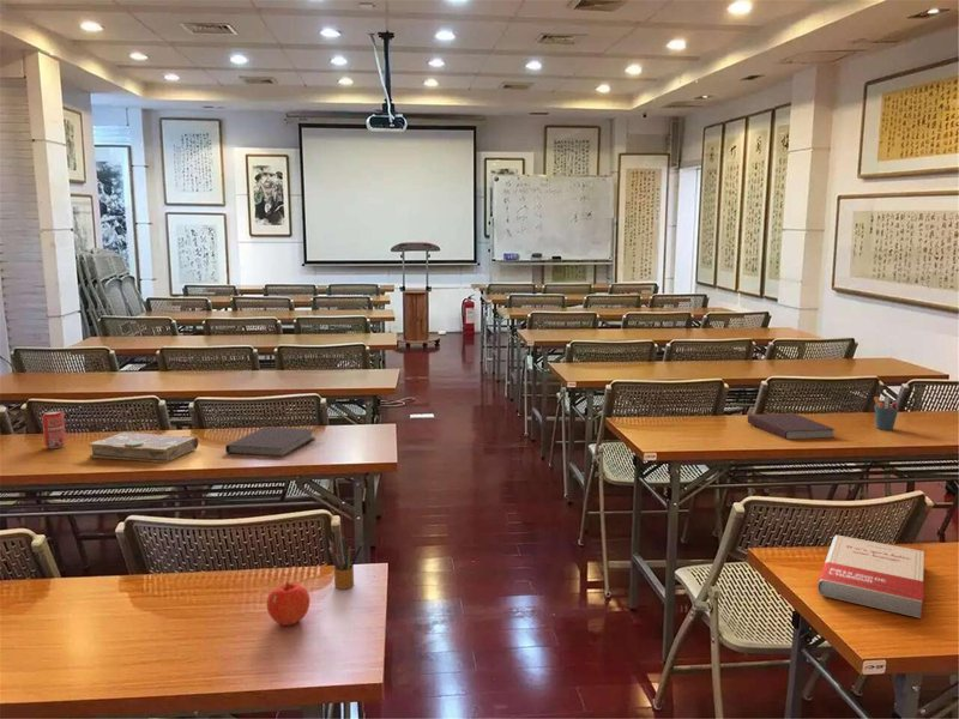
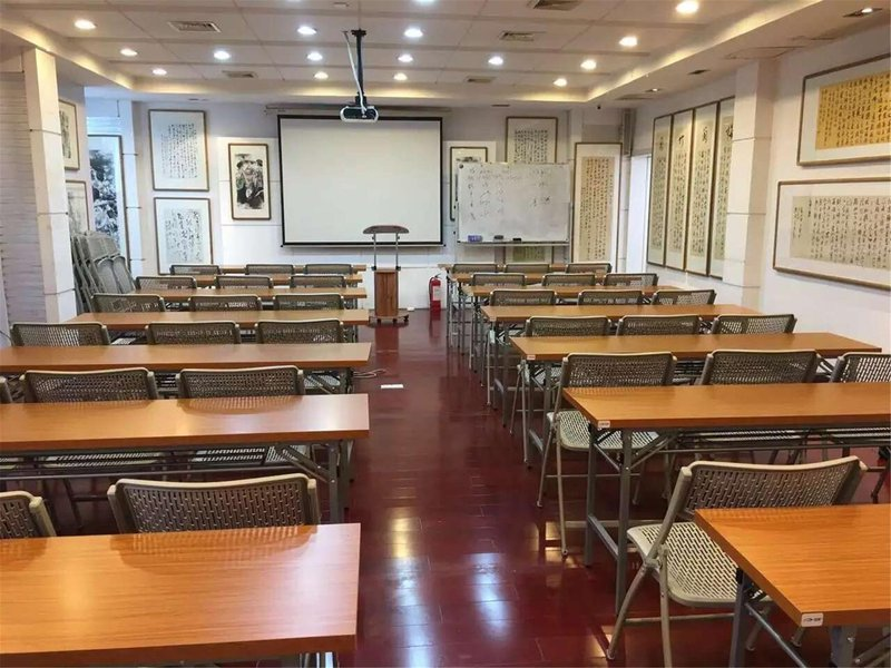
- notebook (789, 425)
- book (873, 572)
- notebook (272, 441)
- beverage can (54, 429)
- pen holder (885, 411)
- book (145, 445)
- apple (288, 600)
- pencil box (345, 562)
